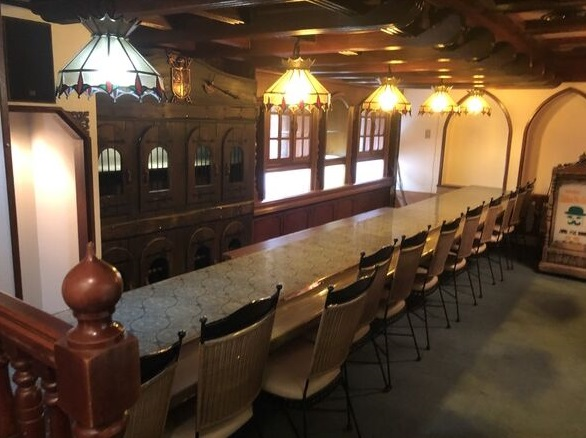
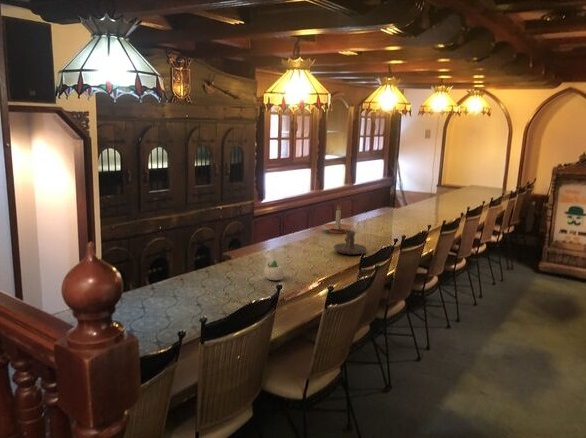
+ candle holder (350, 243)
+ candle holder (338, 216)
+ succulent planter (273, 269)
